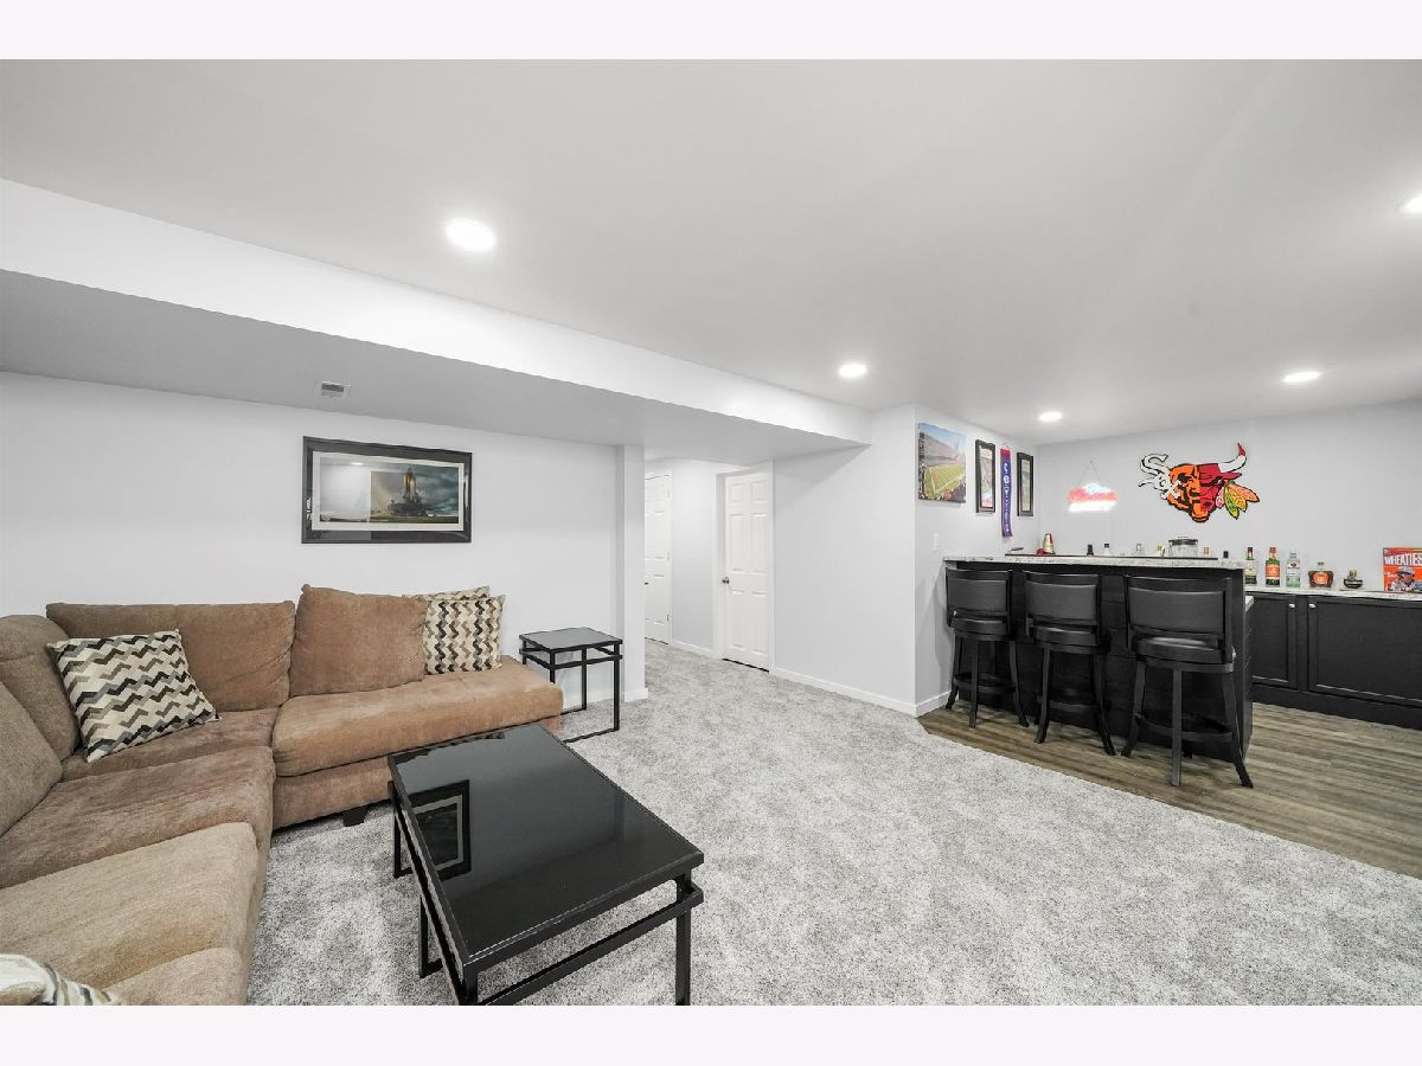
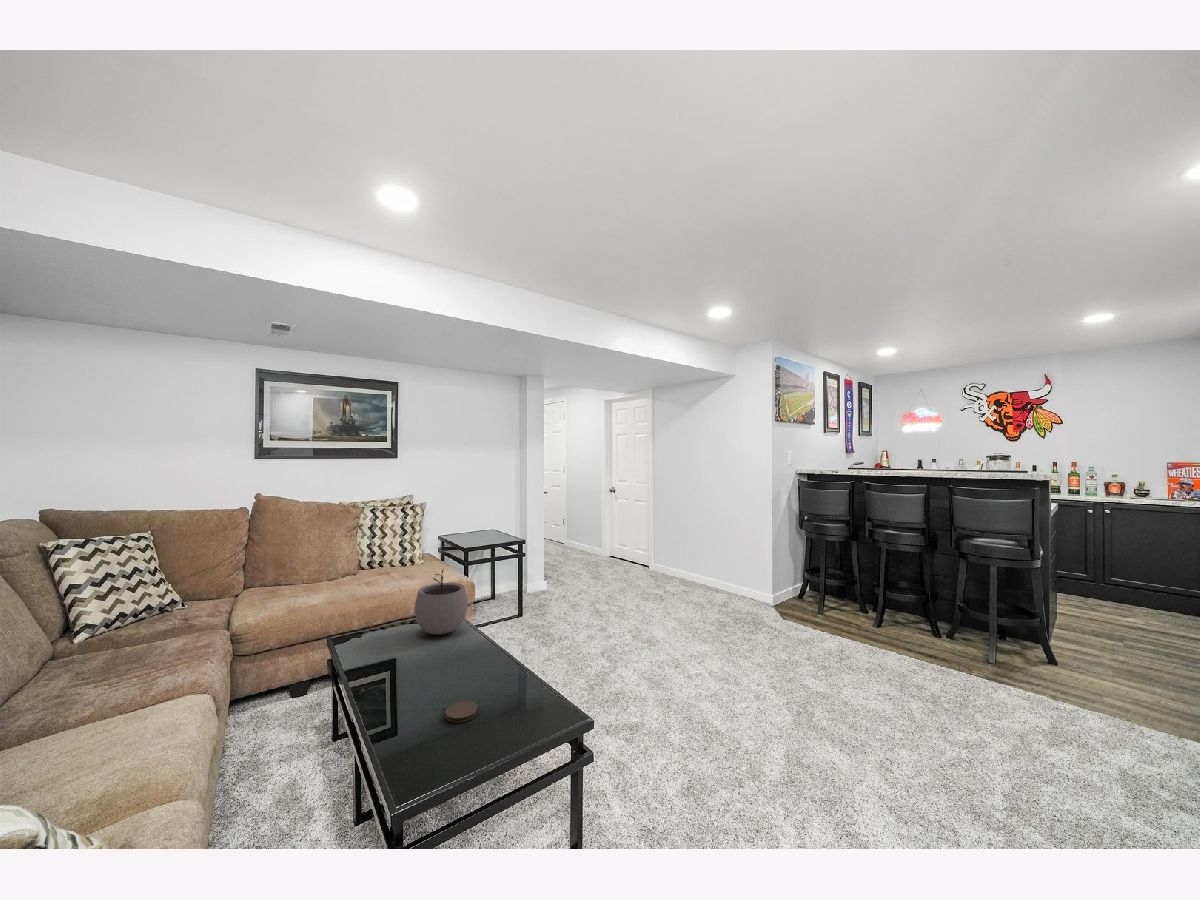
+ plant pot (441, 600)
+ coaster (461, 711)
